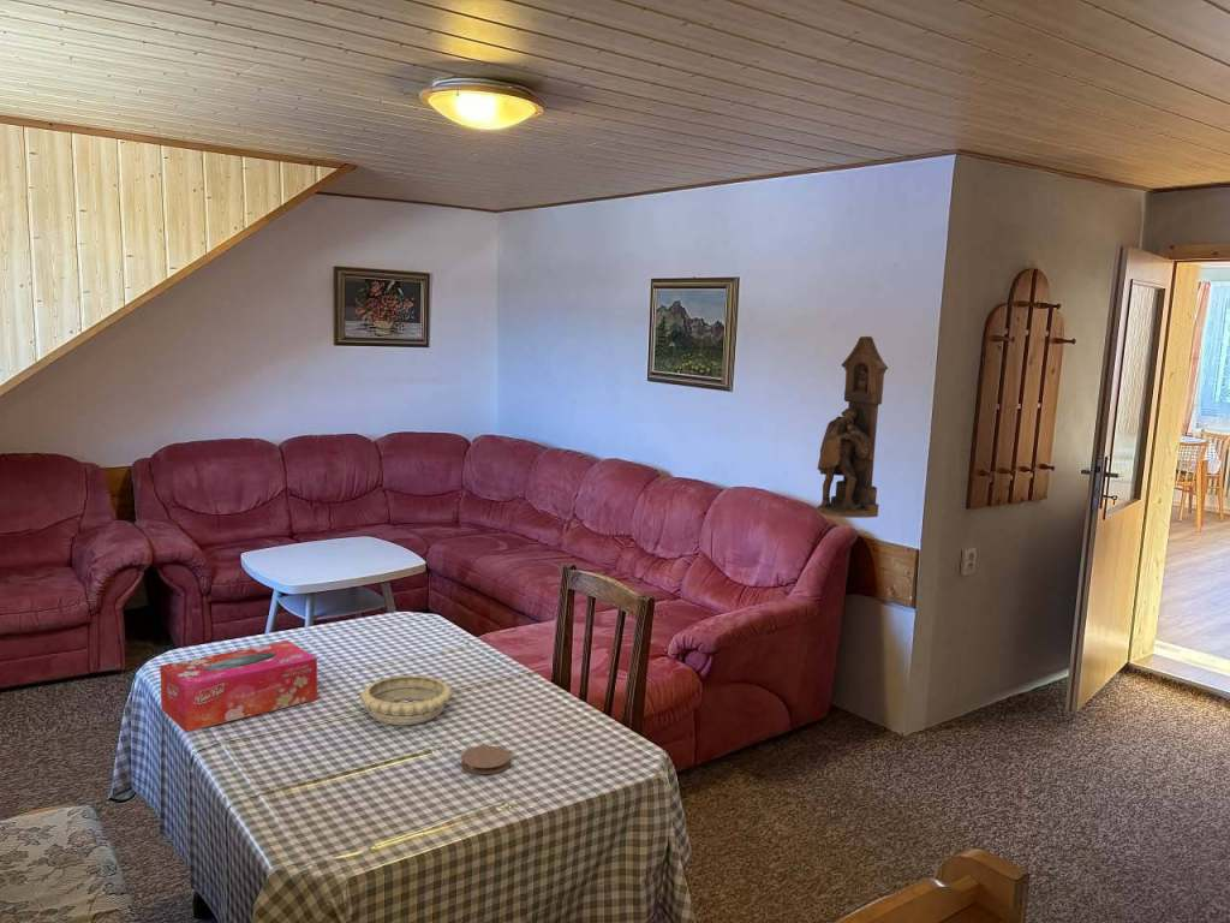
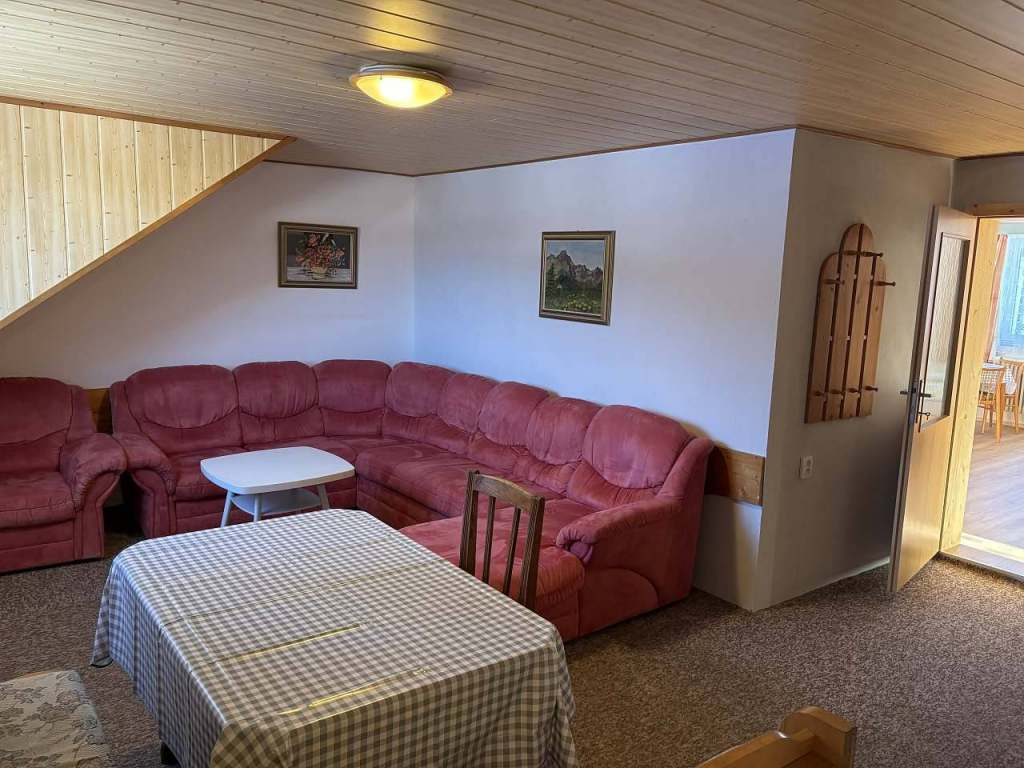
- decorative bowl (406, 698)
- tissue box (240, 683)
- coaster (485, 760)
- cuckoo clock (848, 425)
